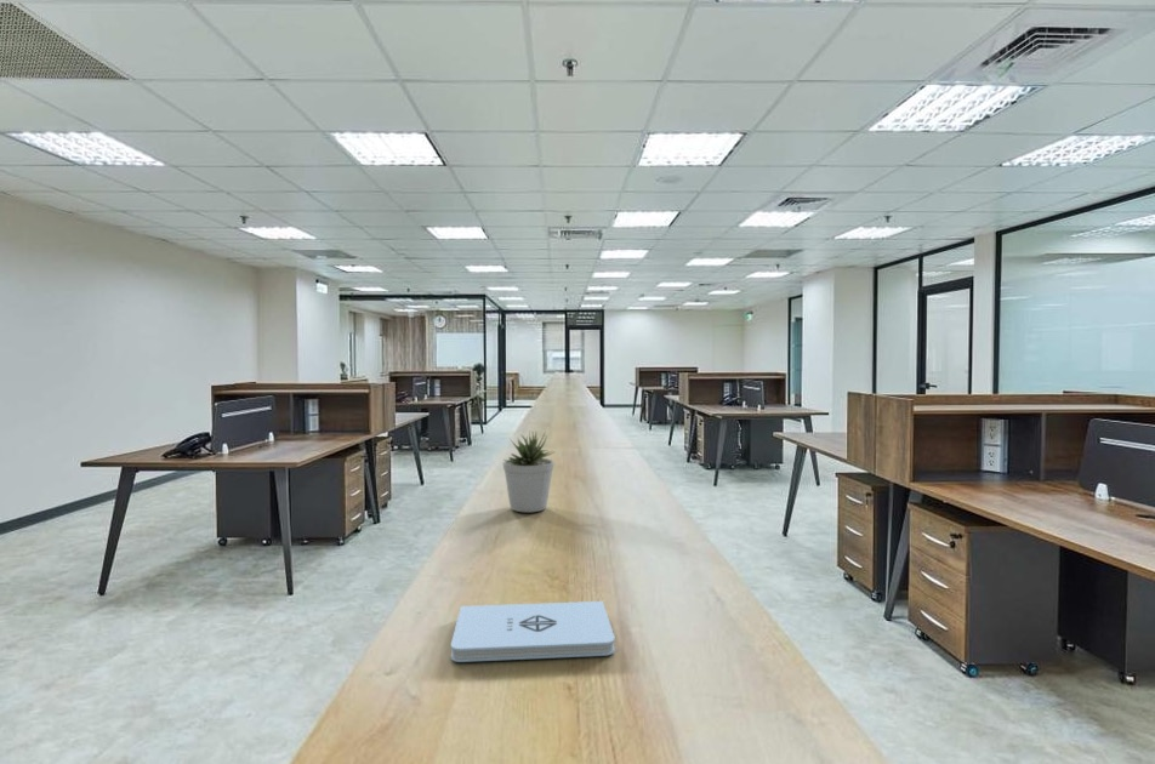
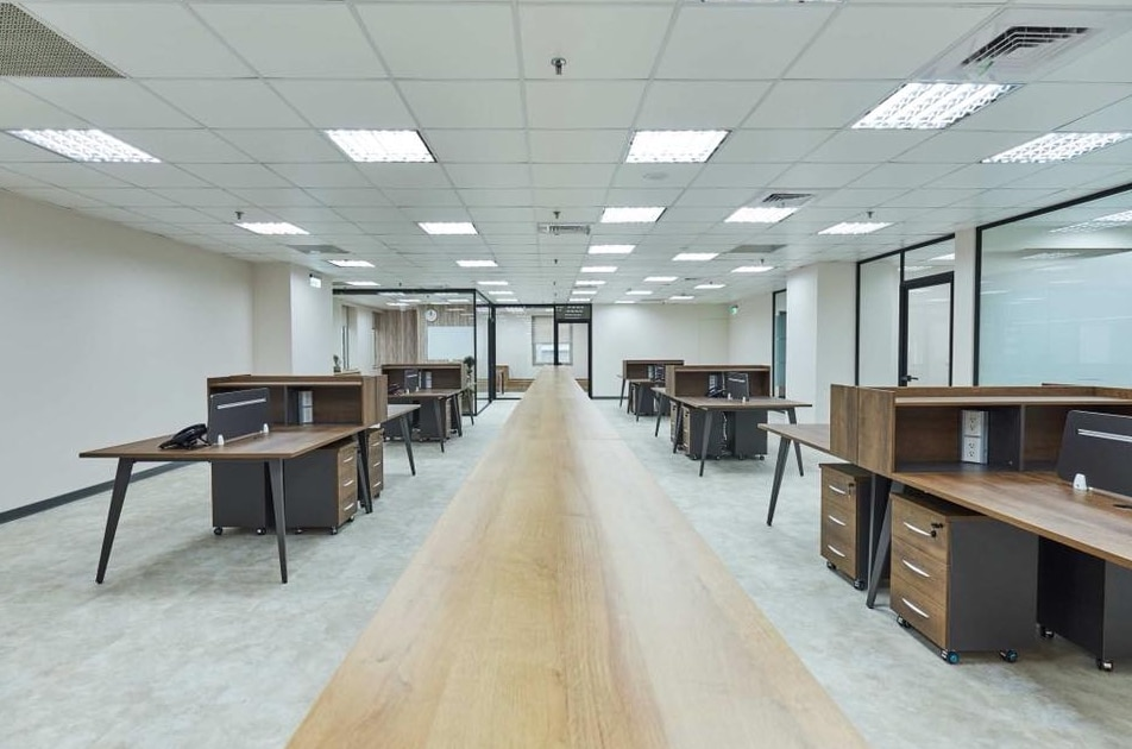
- potted plant (527, 468)
- notepad (533, 628)
